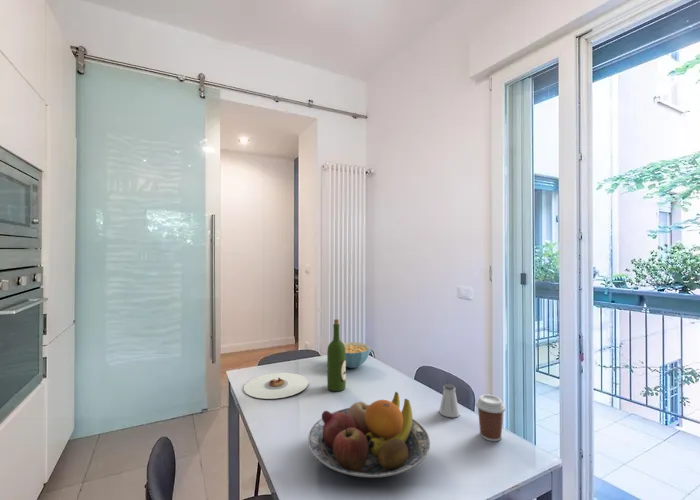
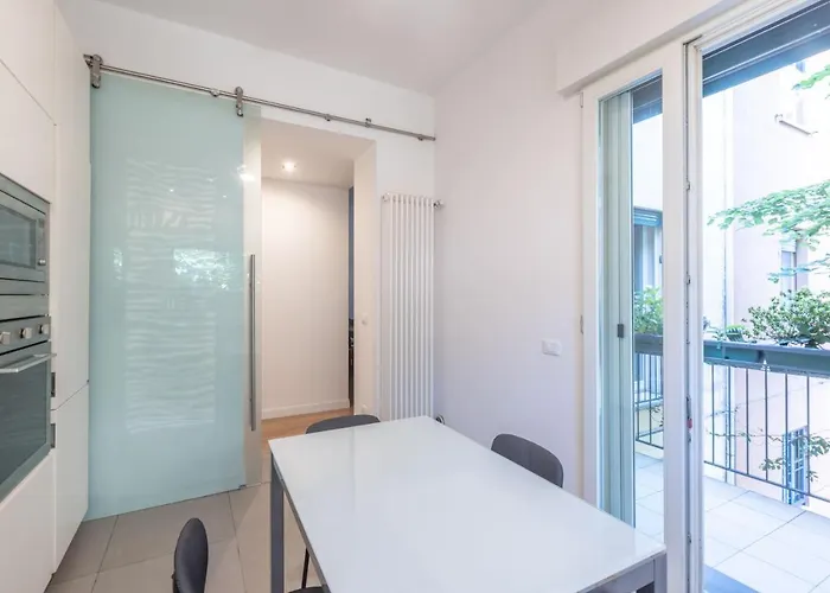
- coffee cup (490, 417)
- plate (276, 382)
- fruit bowl (368, 430)
- wine bottle (336, 353)
- saltshaker (449, 399)
- cereal bowl (351, 356)
